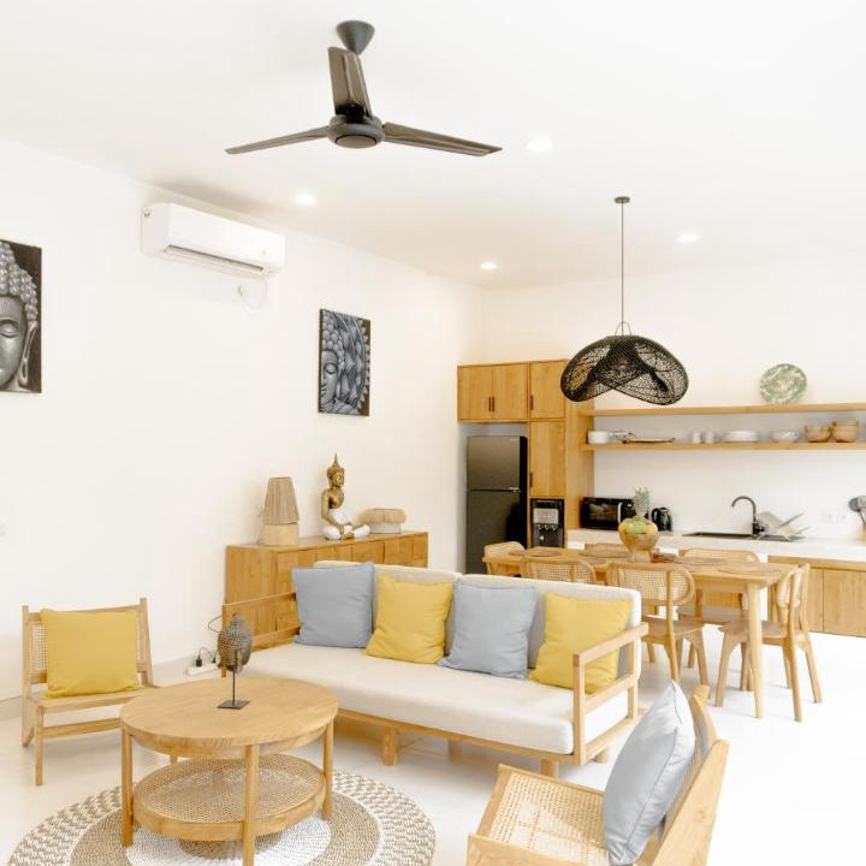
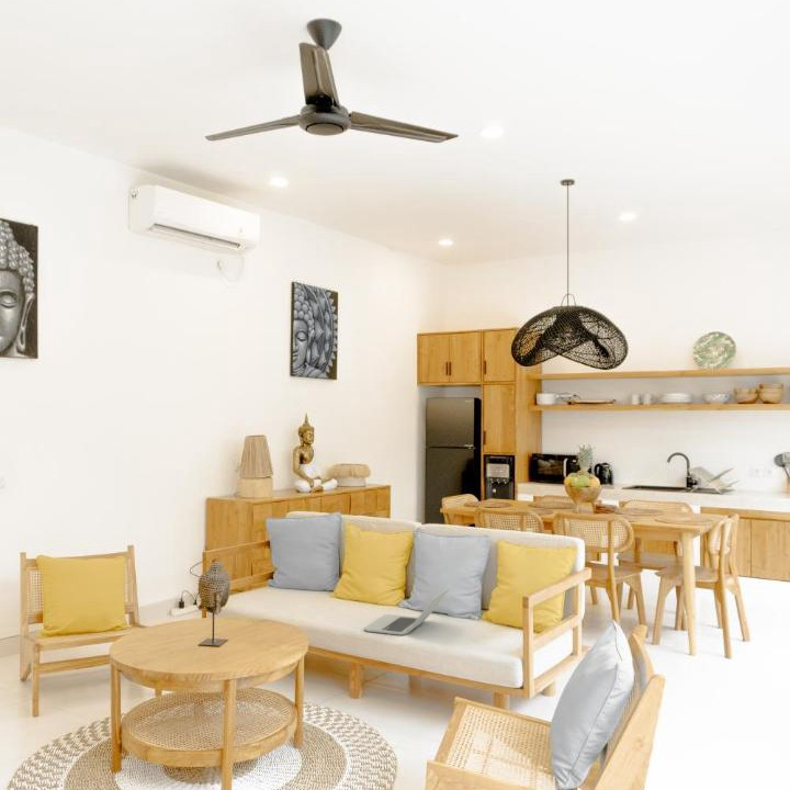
+ laptop (406, 616)
